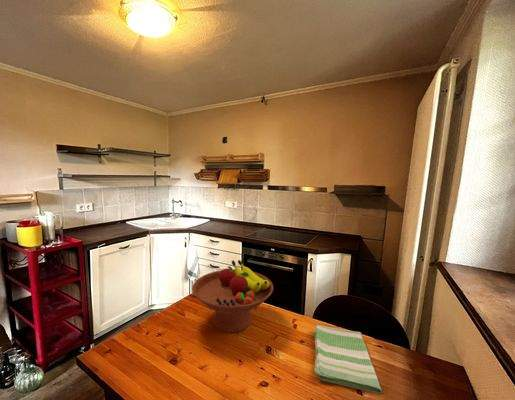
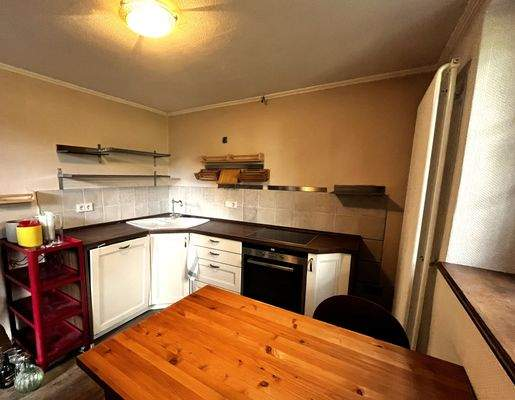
- fruit bowl (233, 296)
- dish towel (341, 352)
